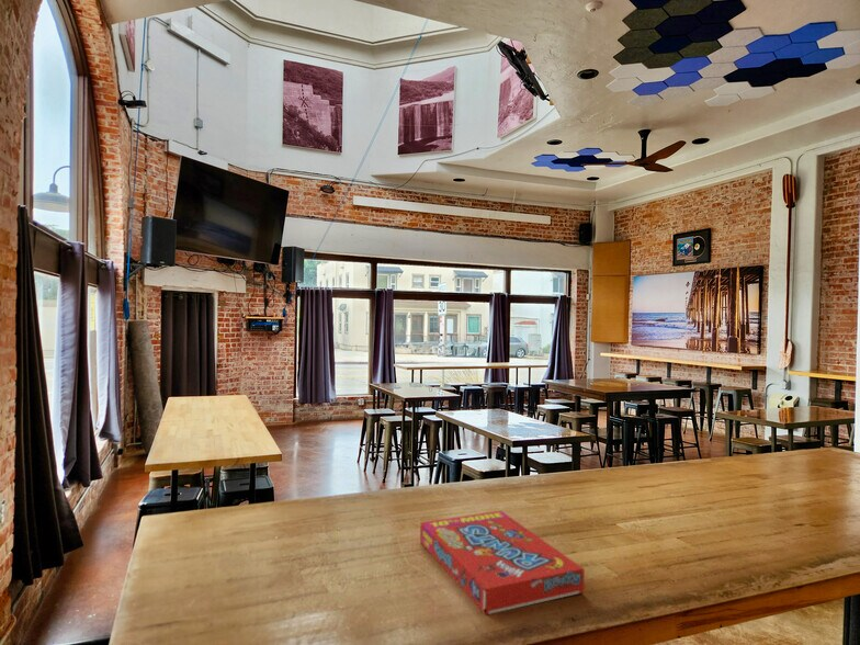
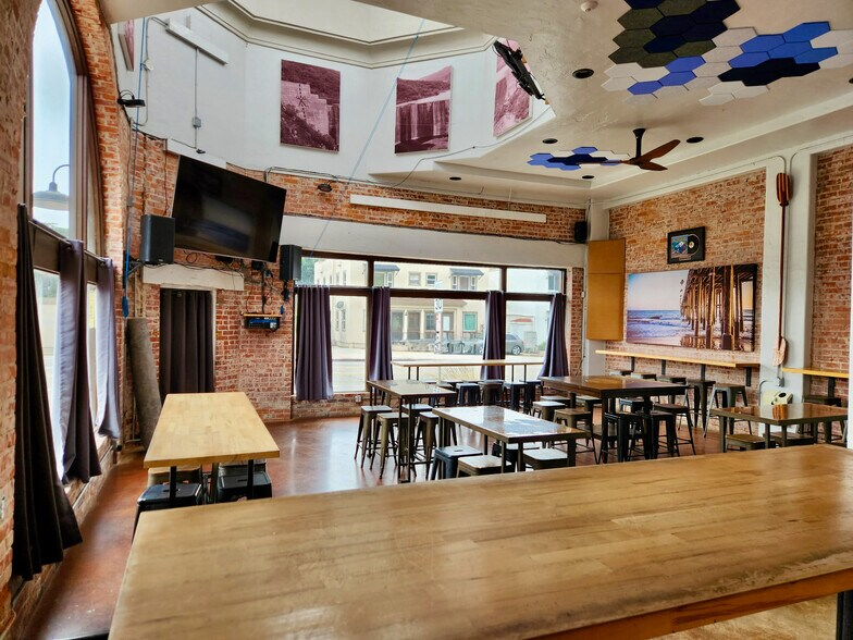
- snack box (494, 554)
